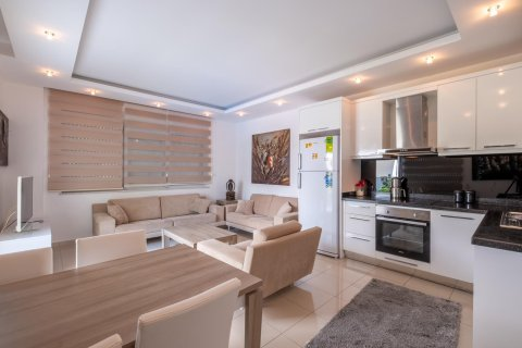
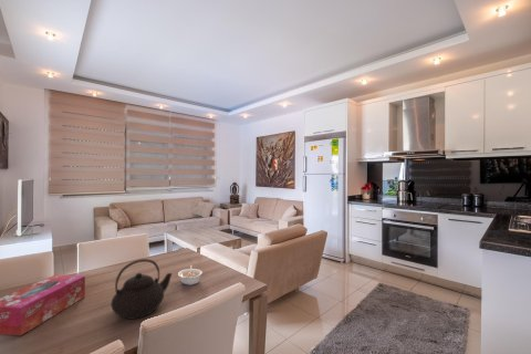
+ teapot (144, 283)
+ legume (189, 275)
+ tissue box (40, 300)
